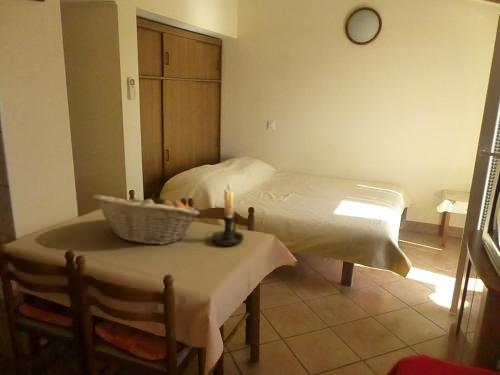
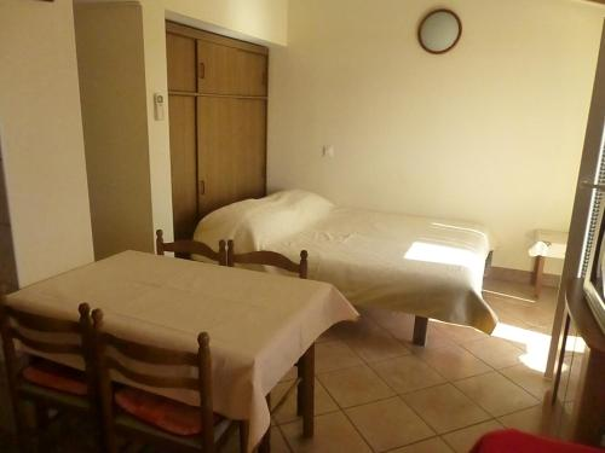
- fruit basket (146, 213)
- candle holder (230, 209)
